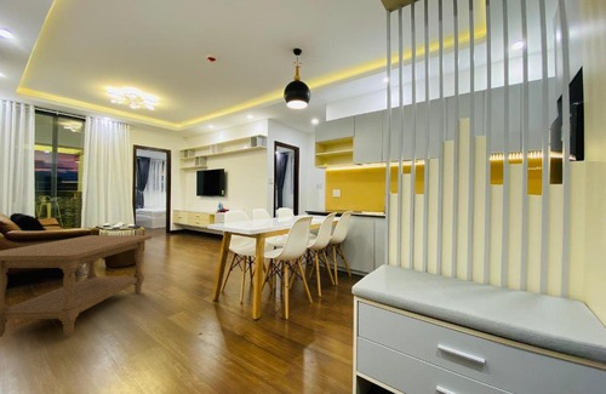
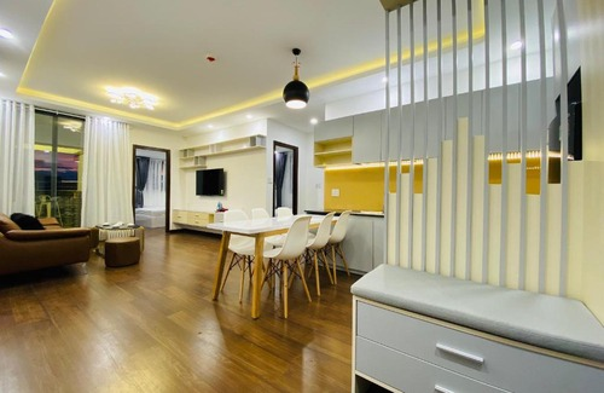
- coffee table (84, 279)
